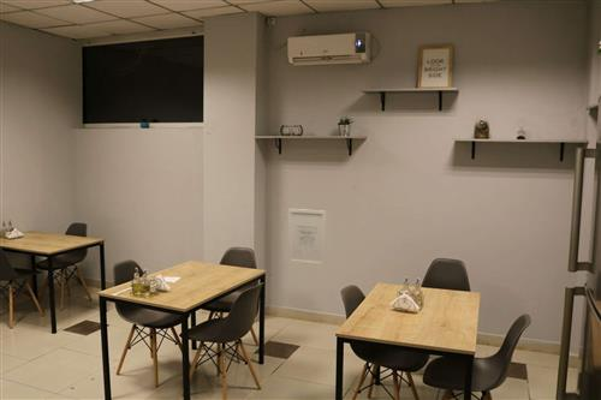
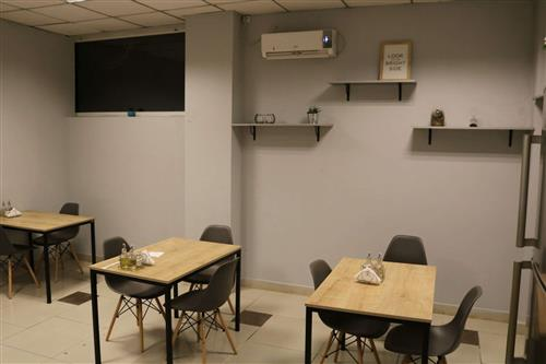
- wall art (307, 237)
